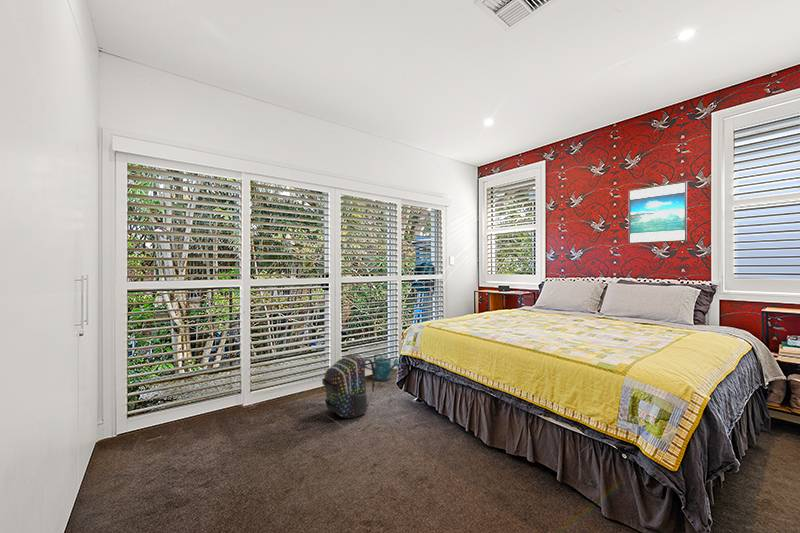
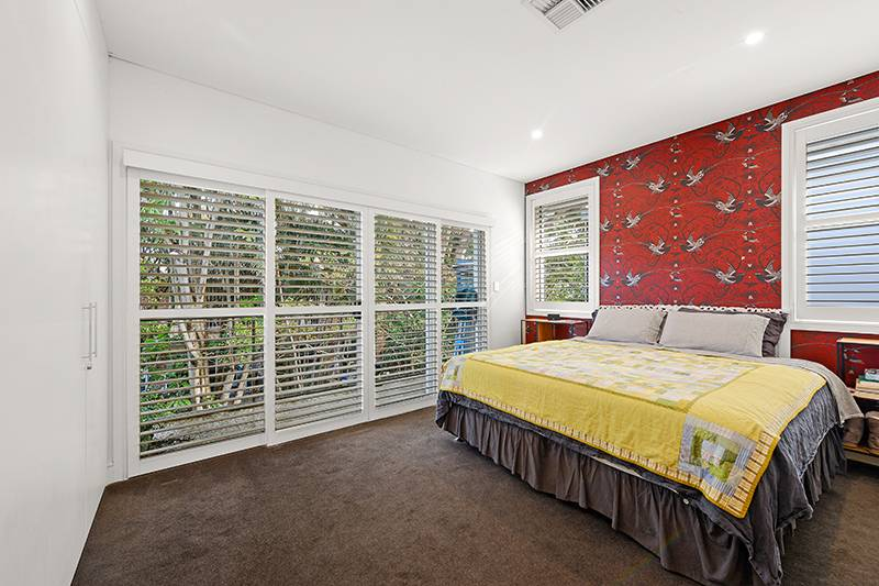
- watering can (386, 367)
- backpack (349, 385)
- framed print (656, 214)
